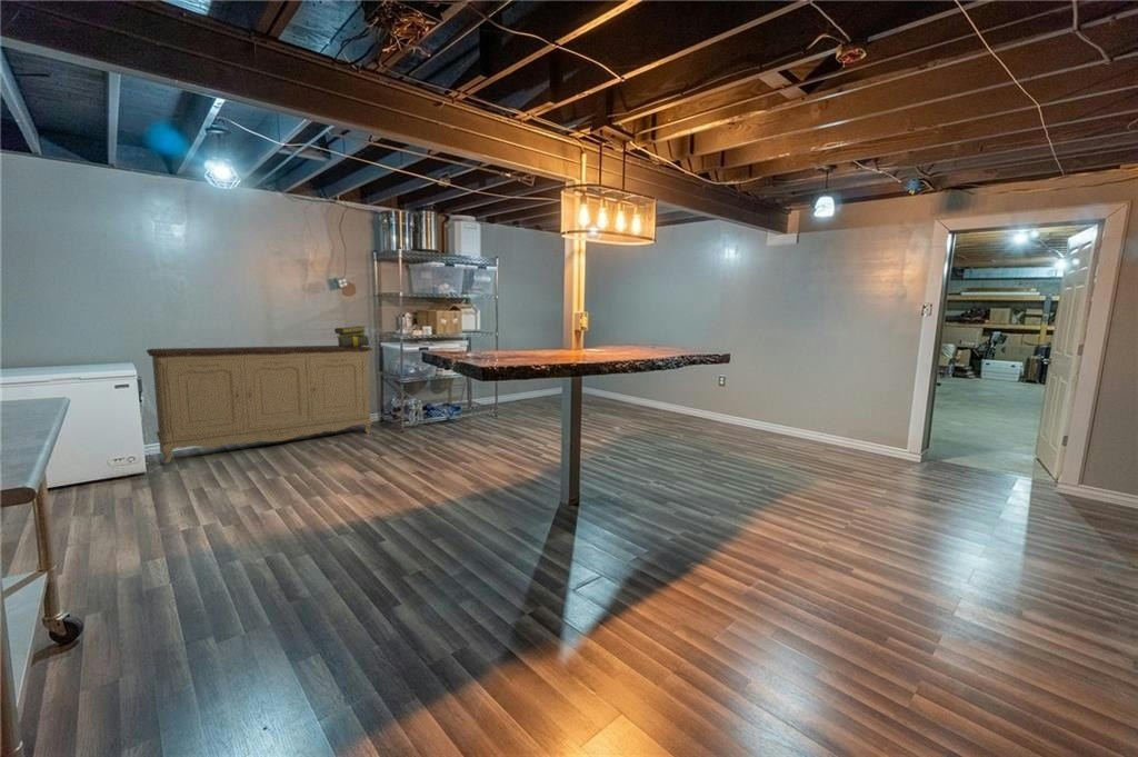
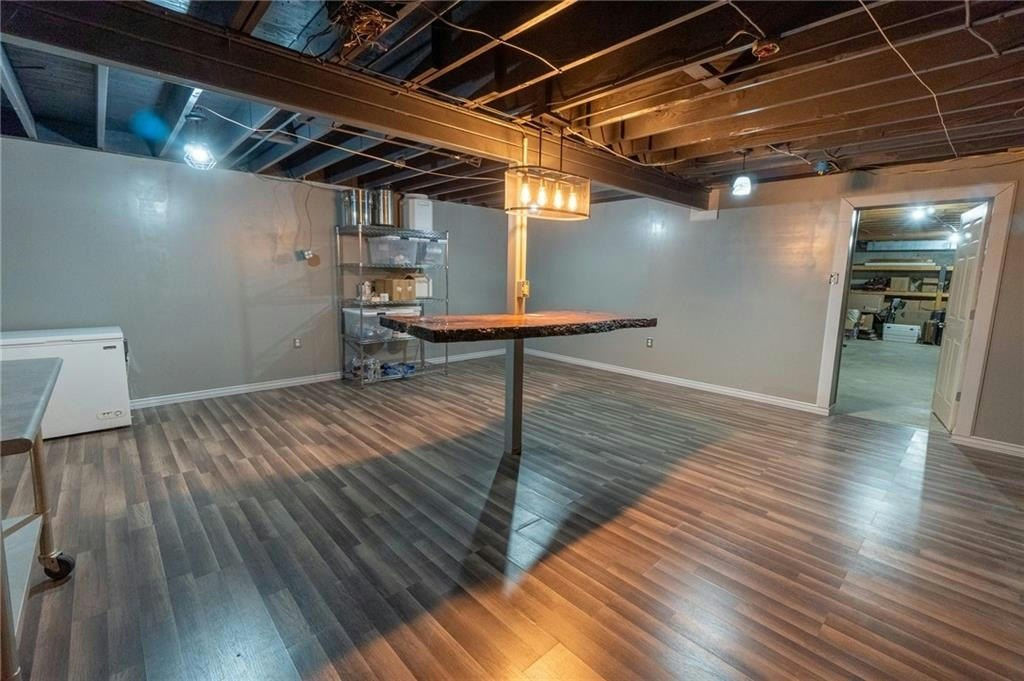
- stack of books (351, 336)
- sideboard (273, 396)
